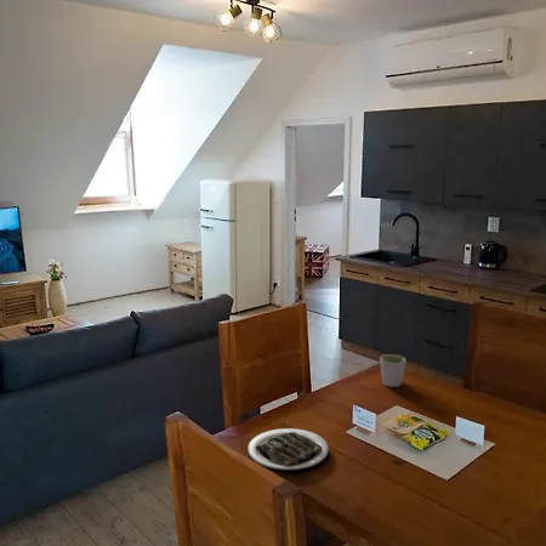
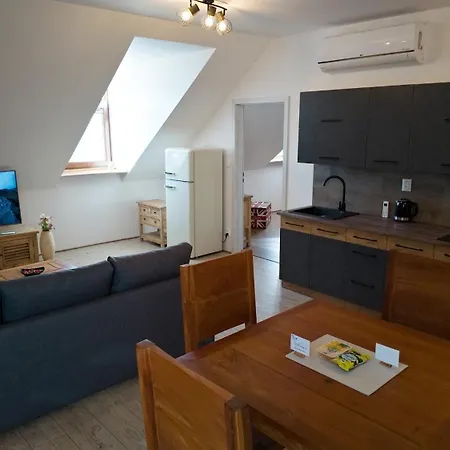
- plate (288, 447)
- mug (392, 369)
